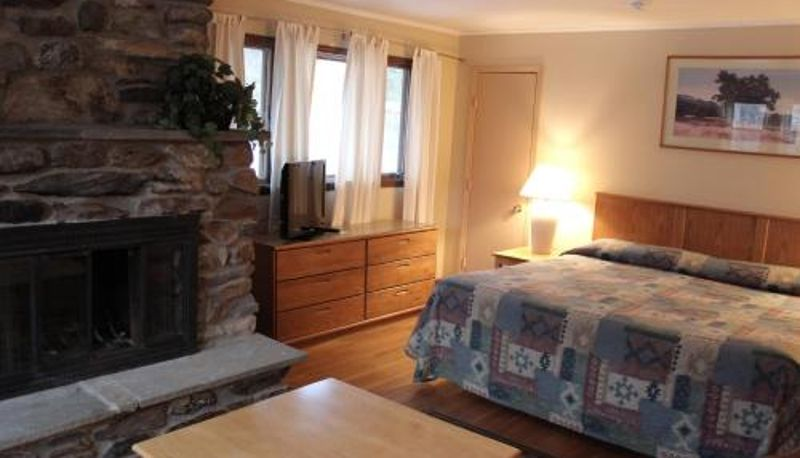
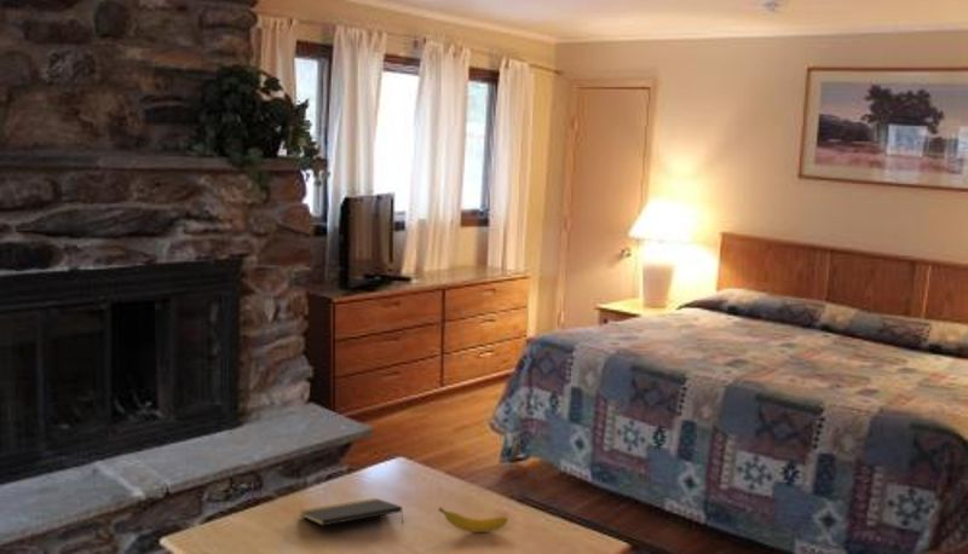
+ banana (473, 519)
+ notepad (350, 510)
